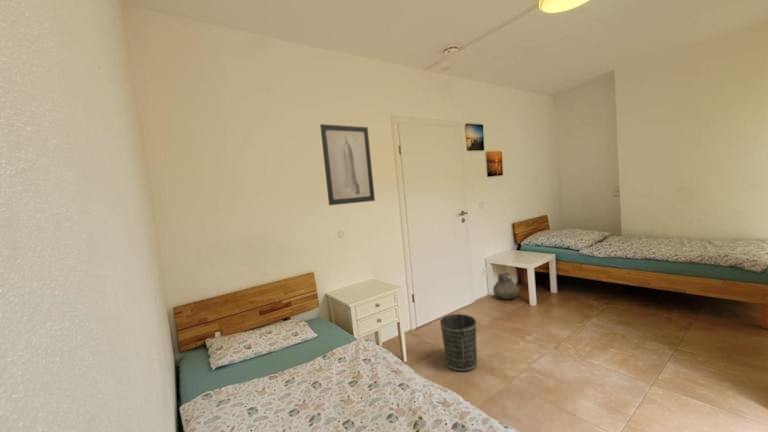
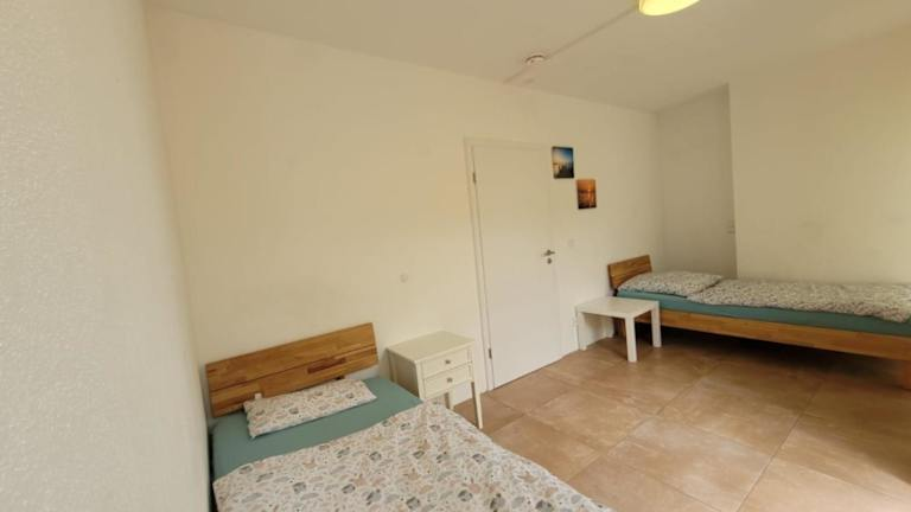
- wall art (349, 164)
- vase (505, 285)
- wastebasket (459, 342)
